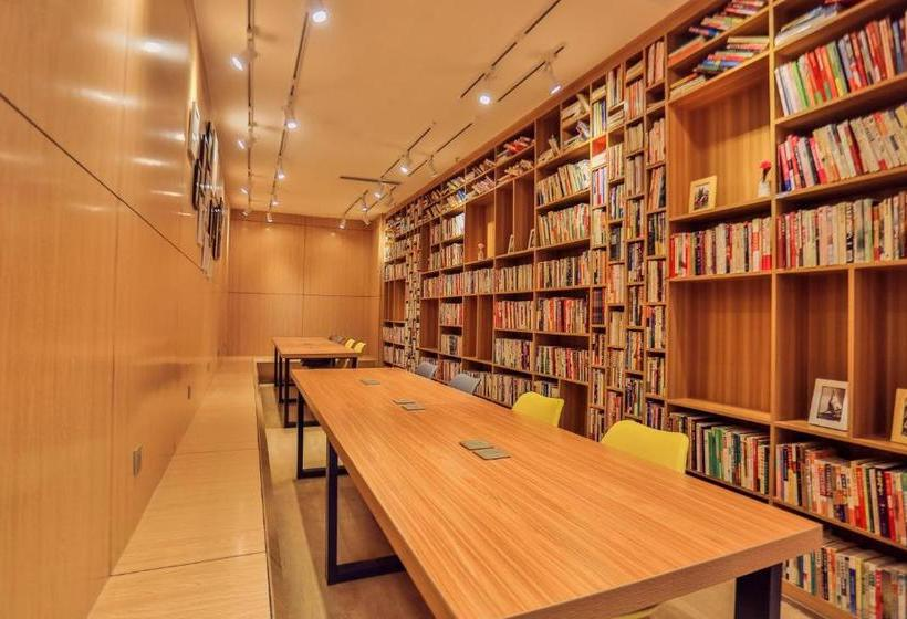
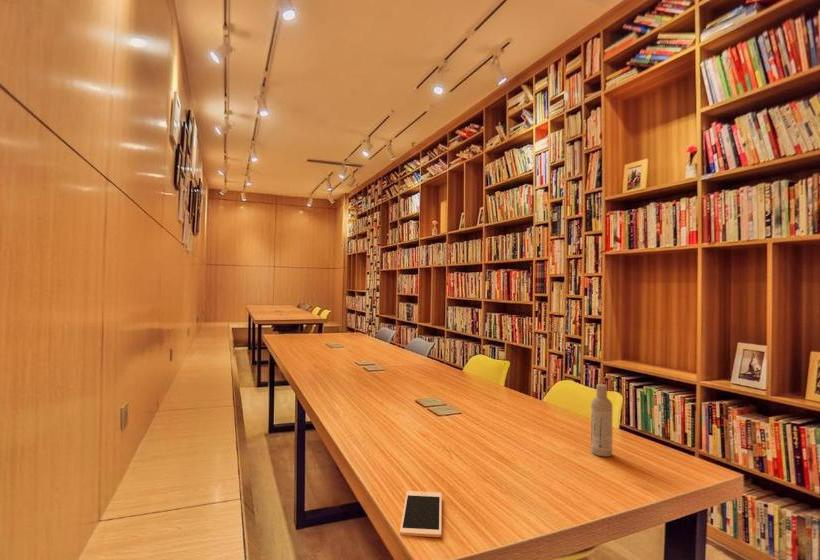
+ bottle (601, 419)
+ cell phone (422, 512)
